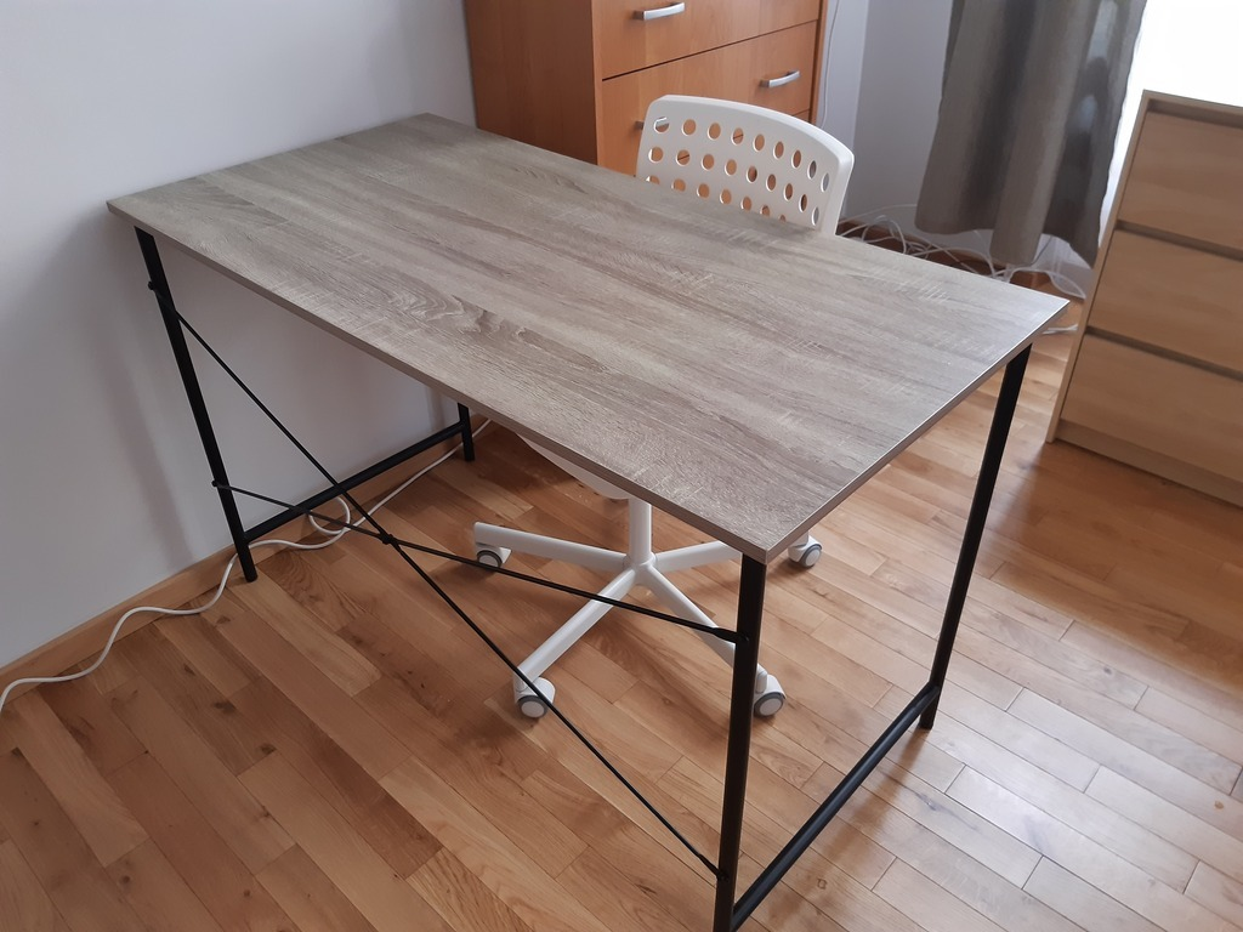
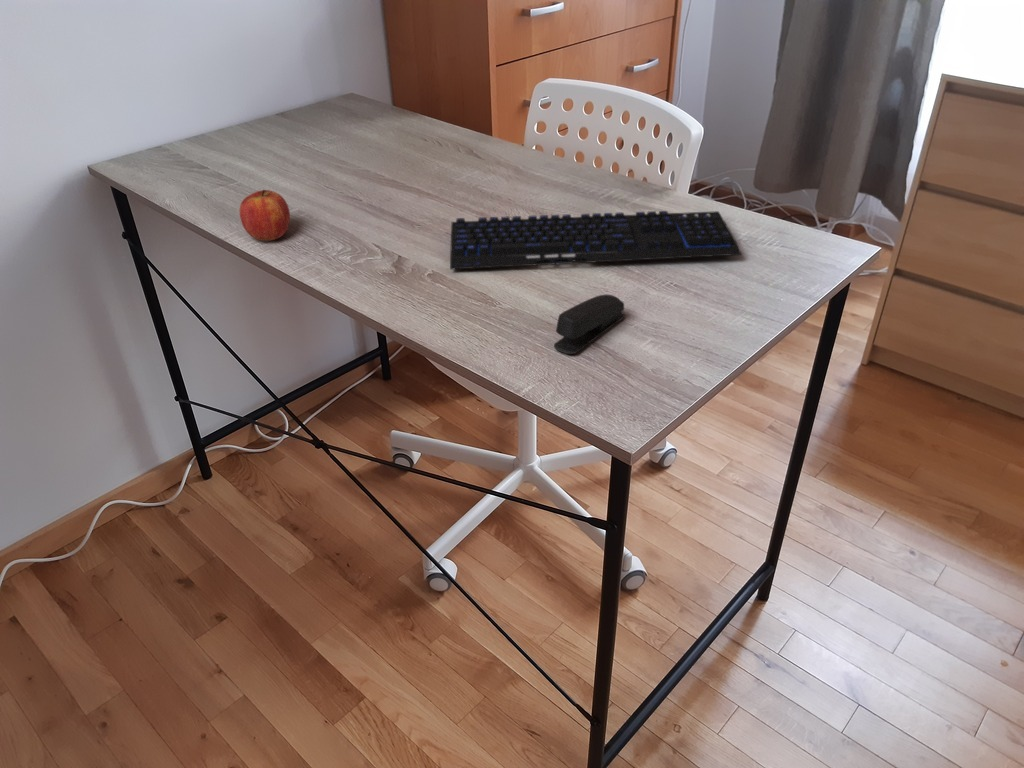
+ fruit (264, 212)
+ stapler (591, 316)
+ keyboard (590, 237)
